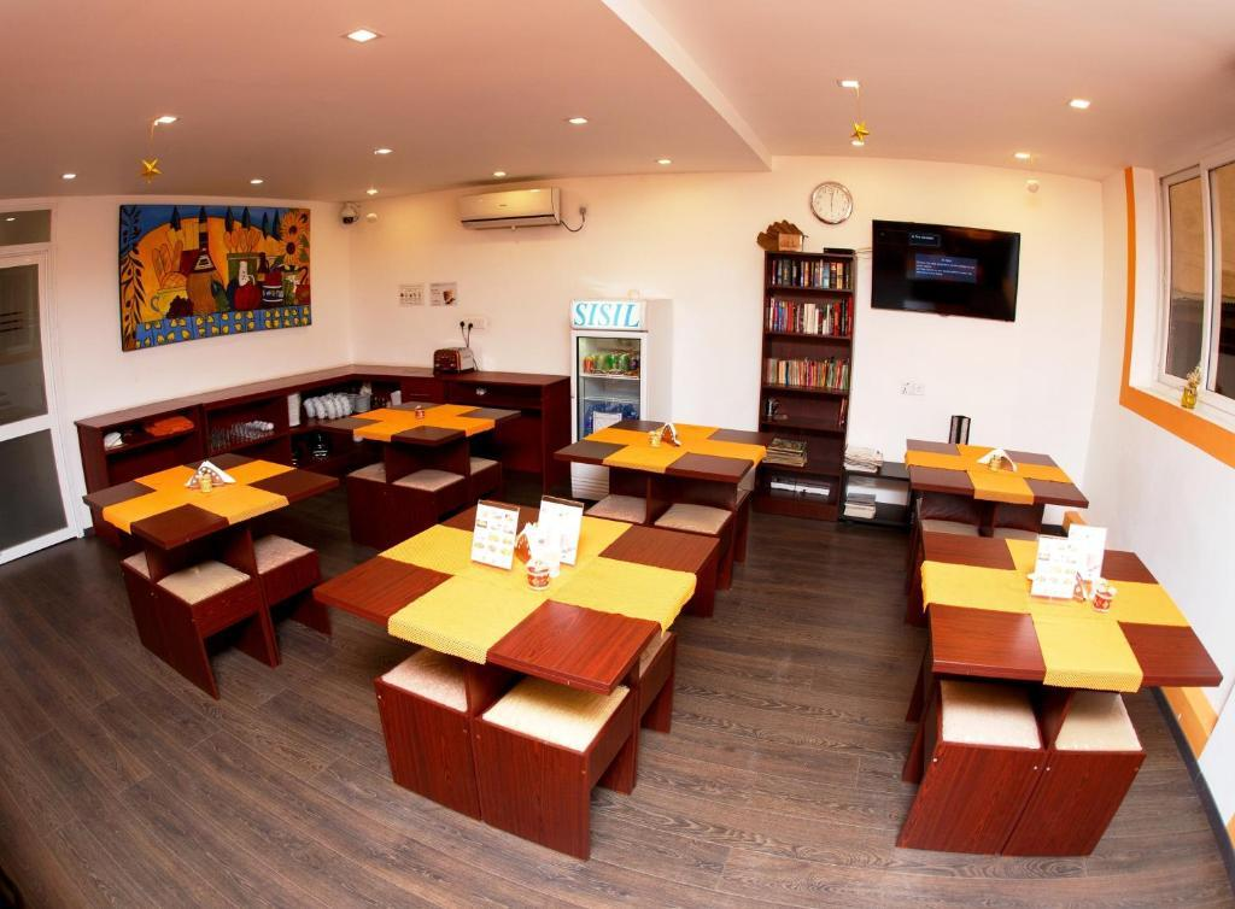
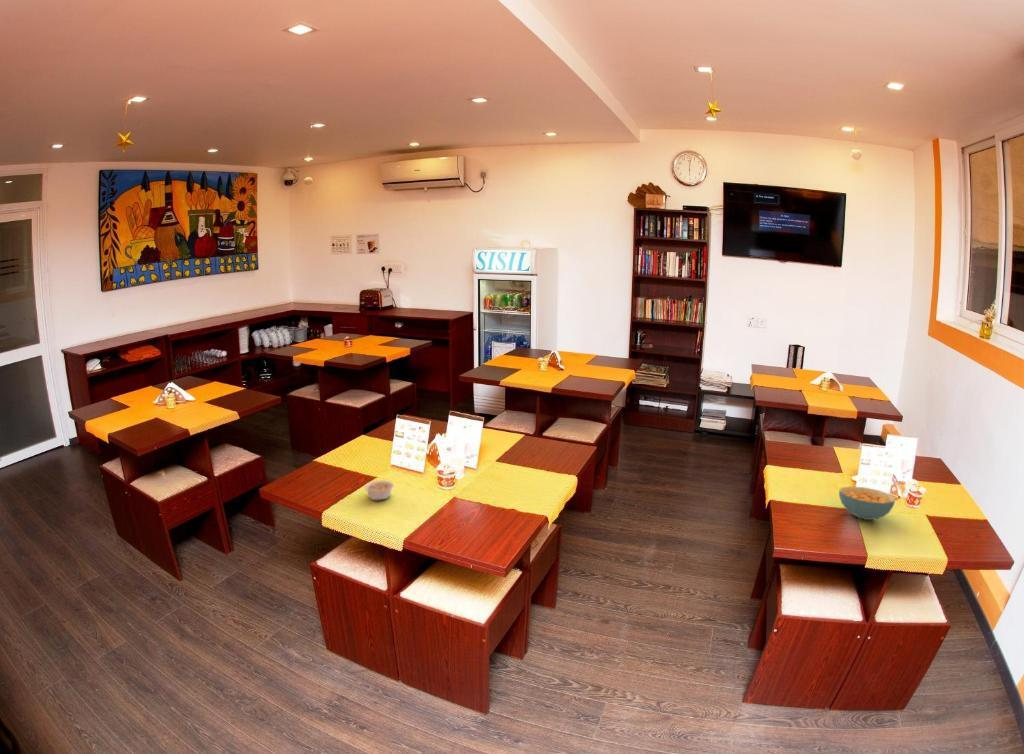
+ legume (379, 490)
+ cereal bowl (865, 505)
